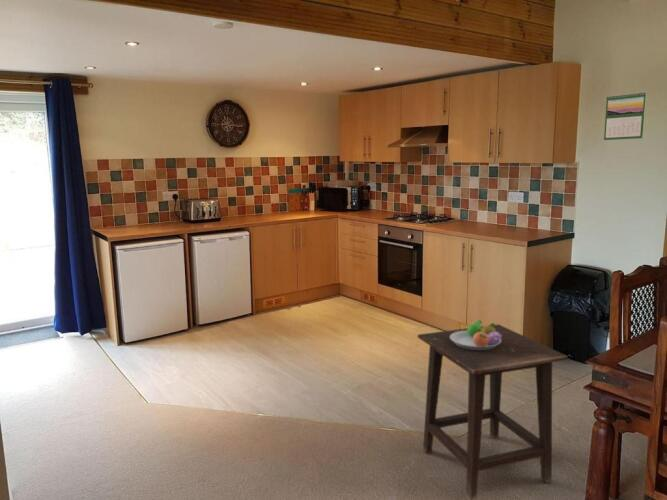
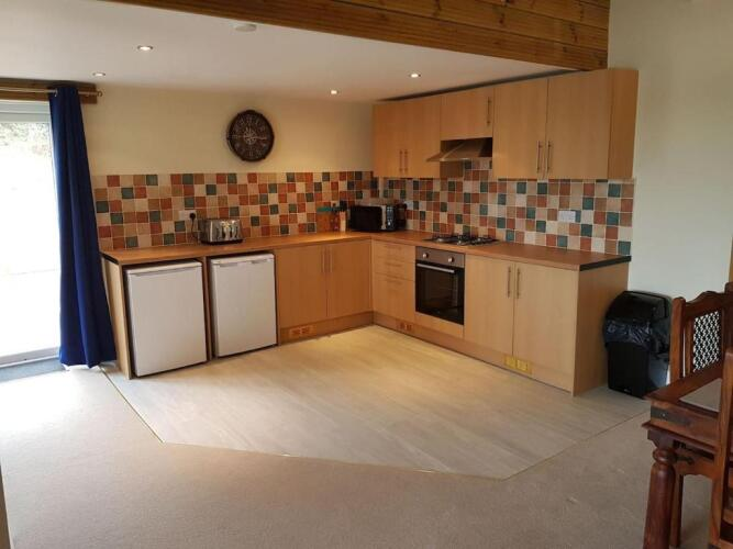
- side table (482, 406)
- calendar (624, 116)
- fruit bowl (476, 332)
